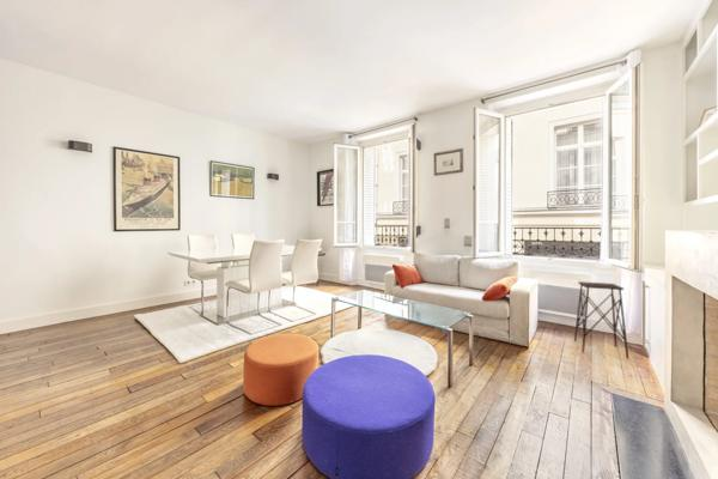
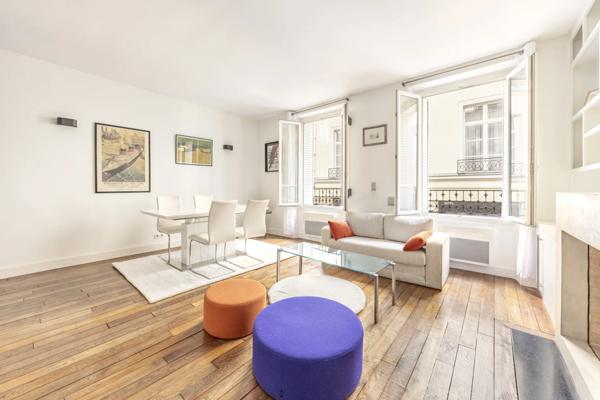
- side table (601, 316)
